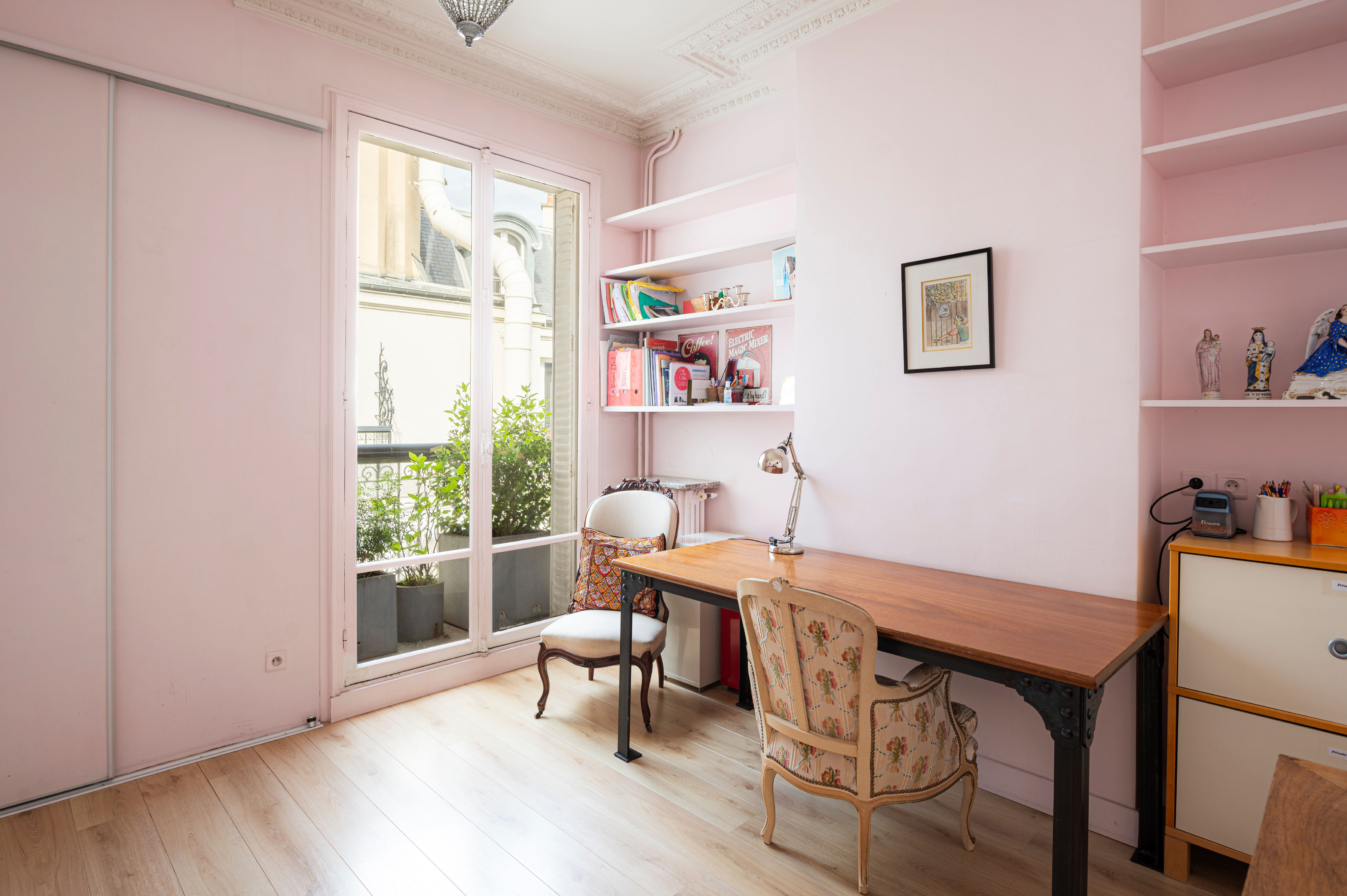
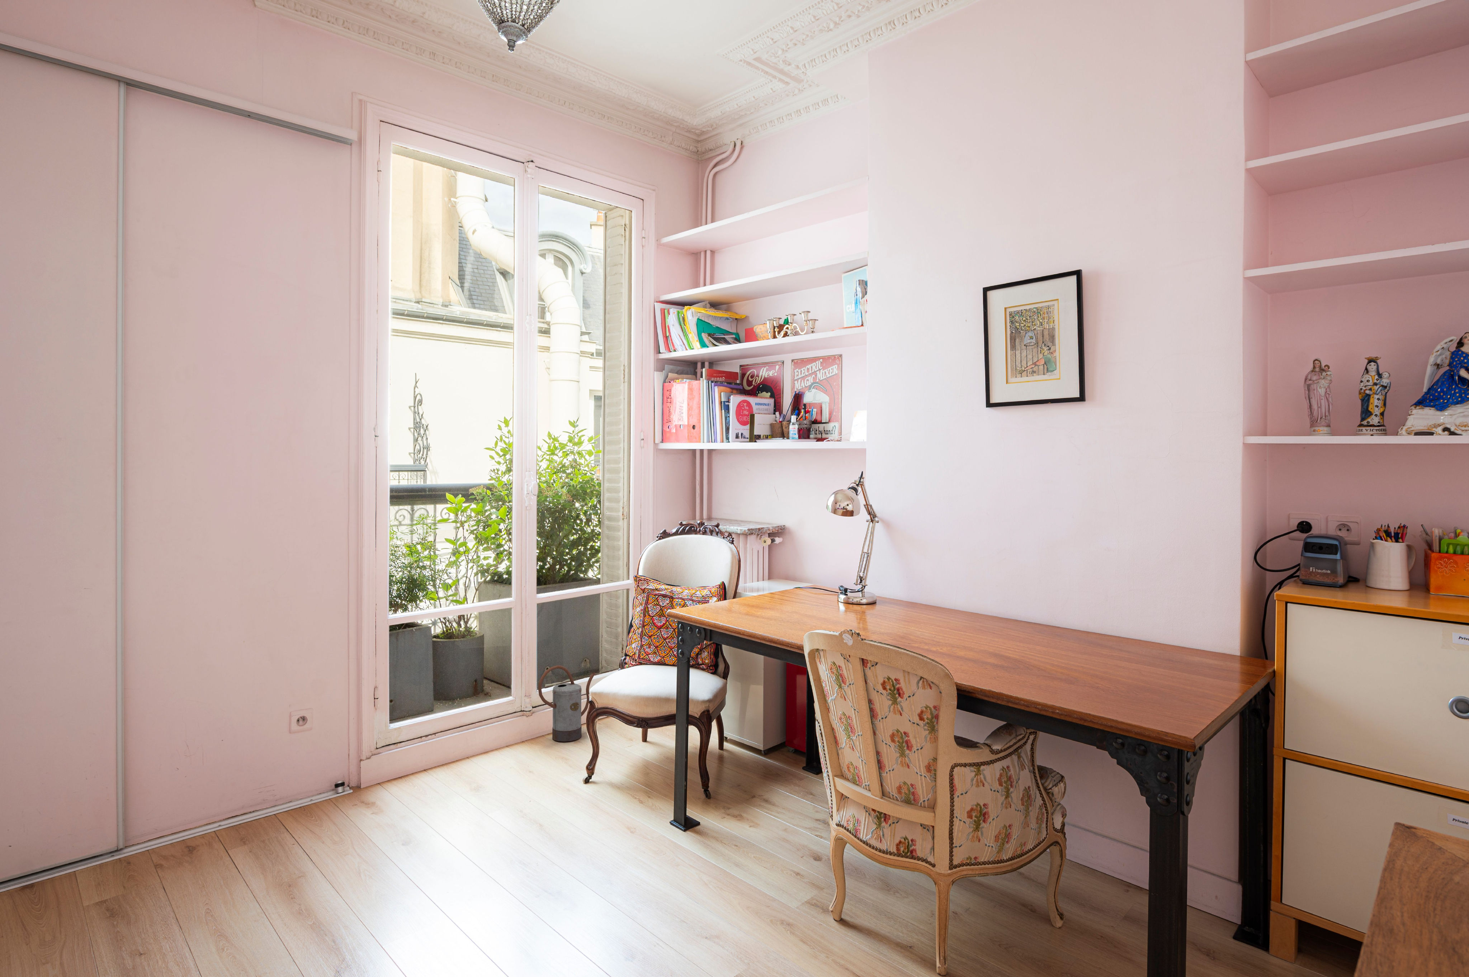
+ watering can (567, 700)
